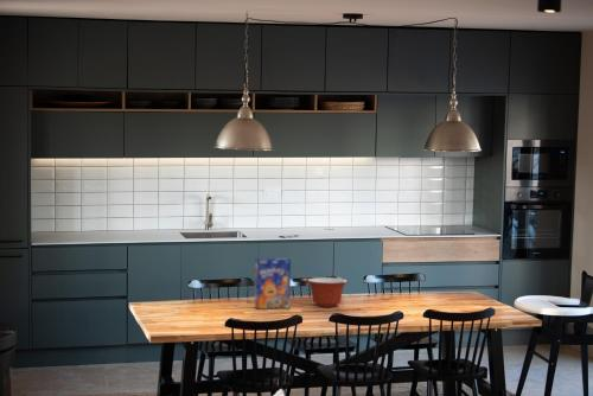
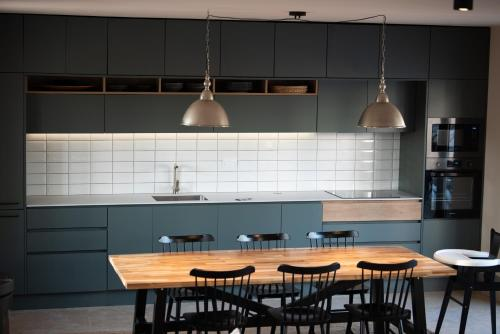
- mixing bowl (326, 293)
- cereal box (272, 283)
